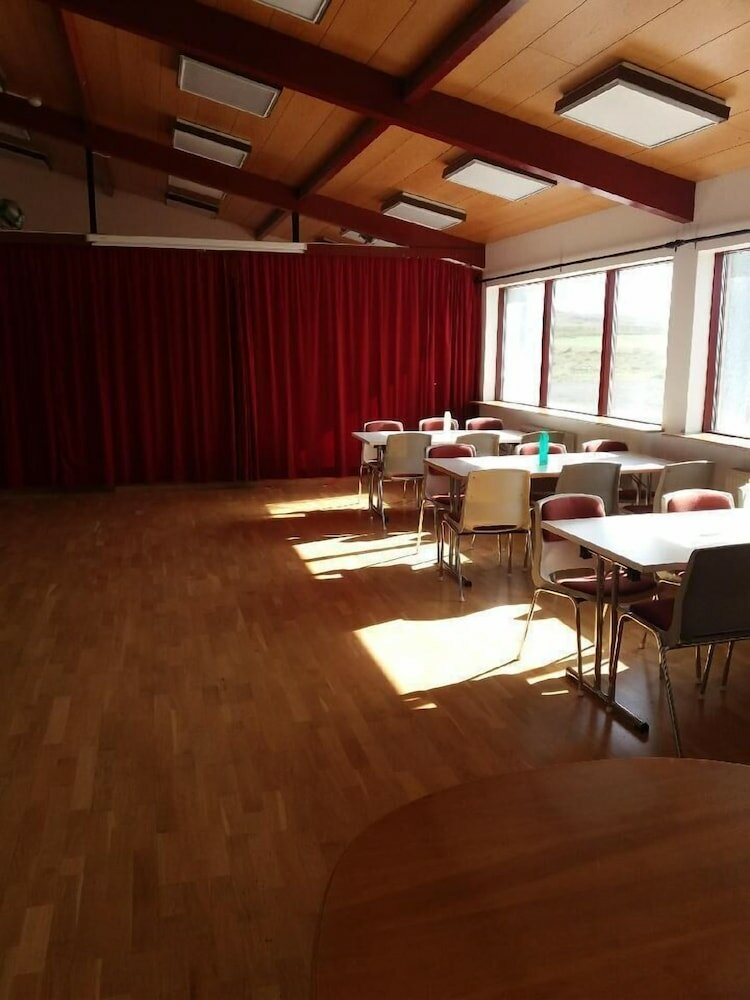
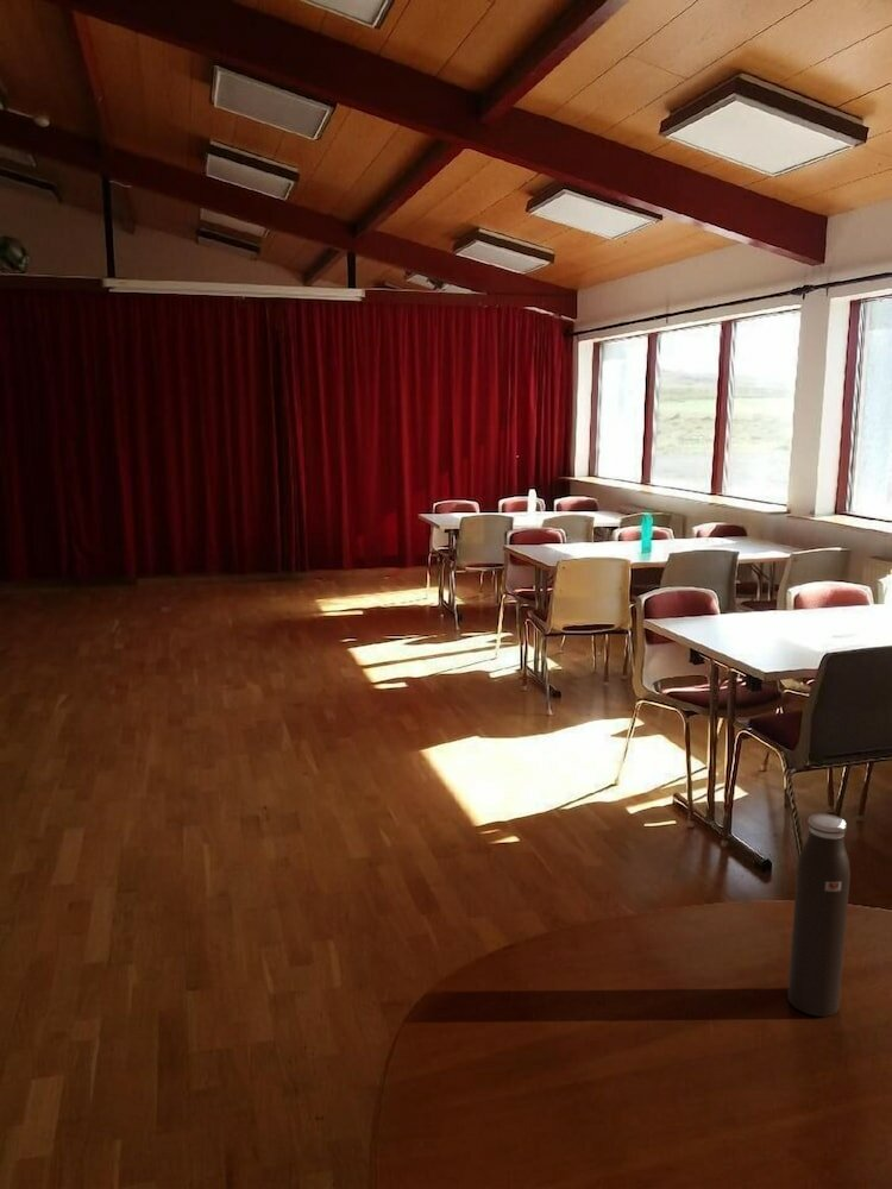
+ water bottle (819, 912)
